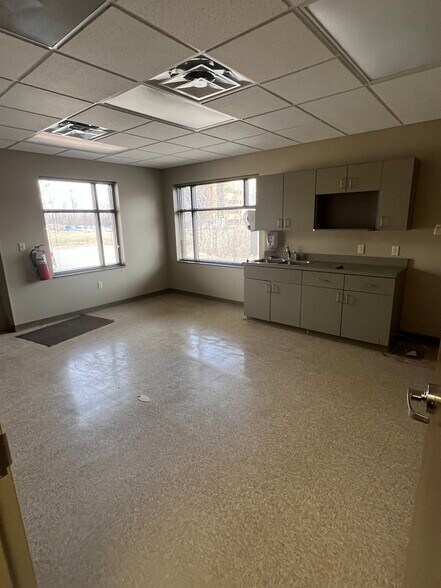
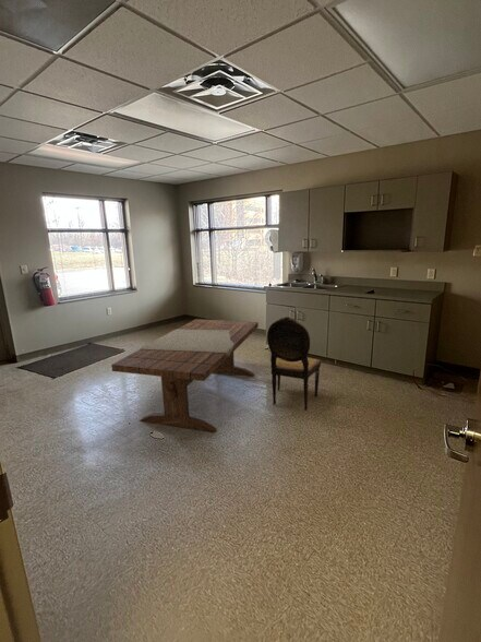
+ dining chair (293, 357)
+ dining table (199, 367)
